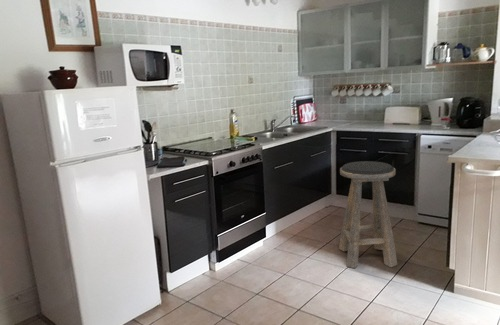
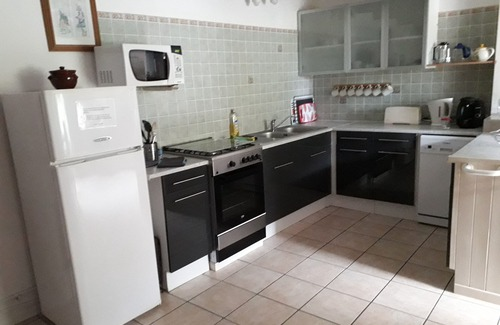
- stool (360, 212)
